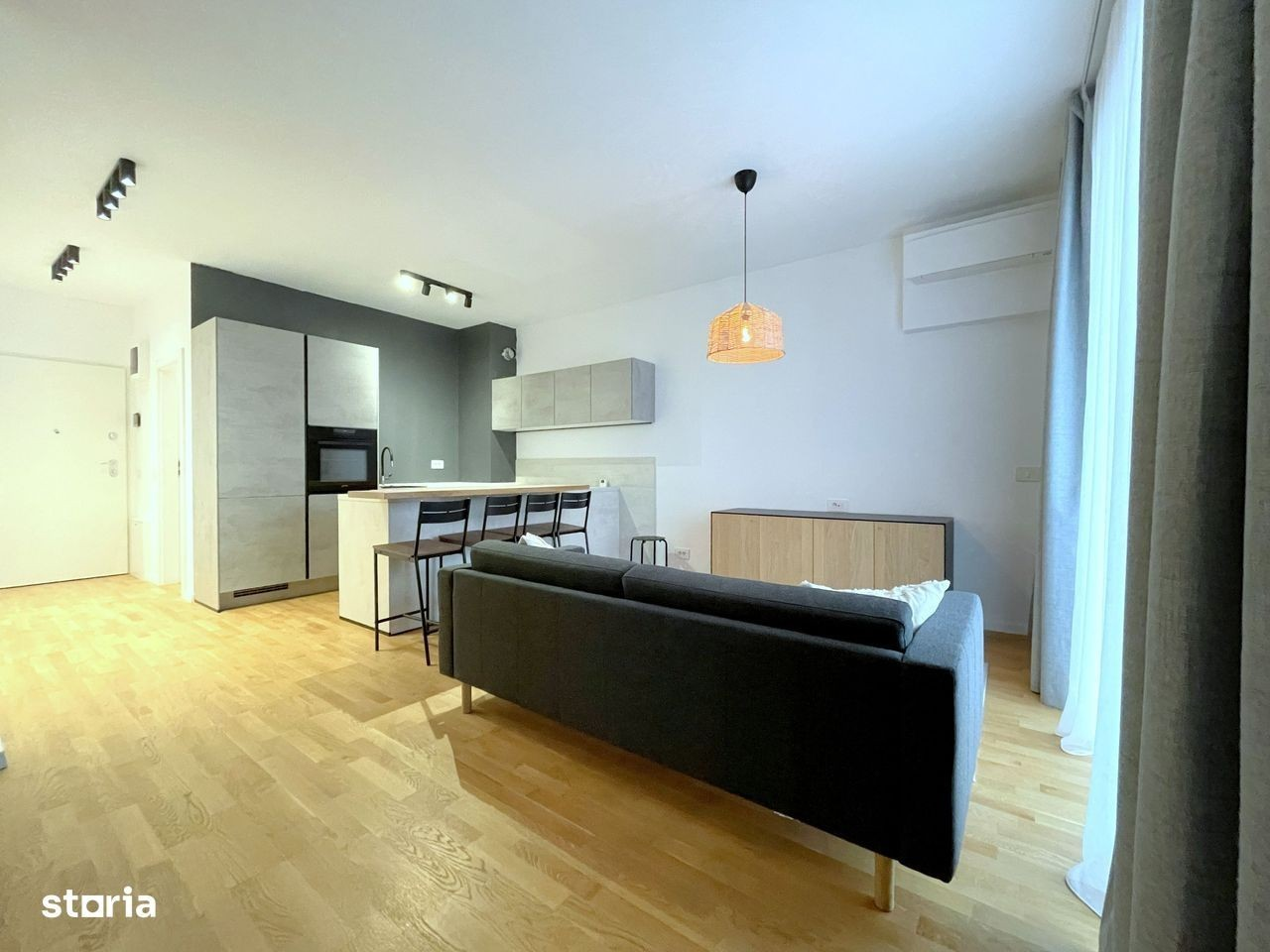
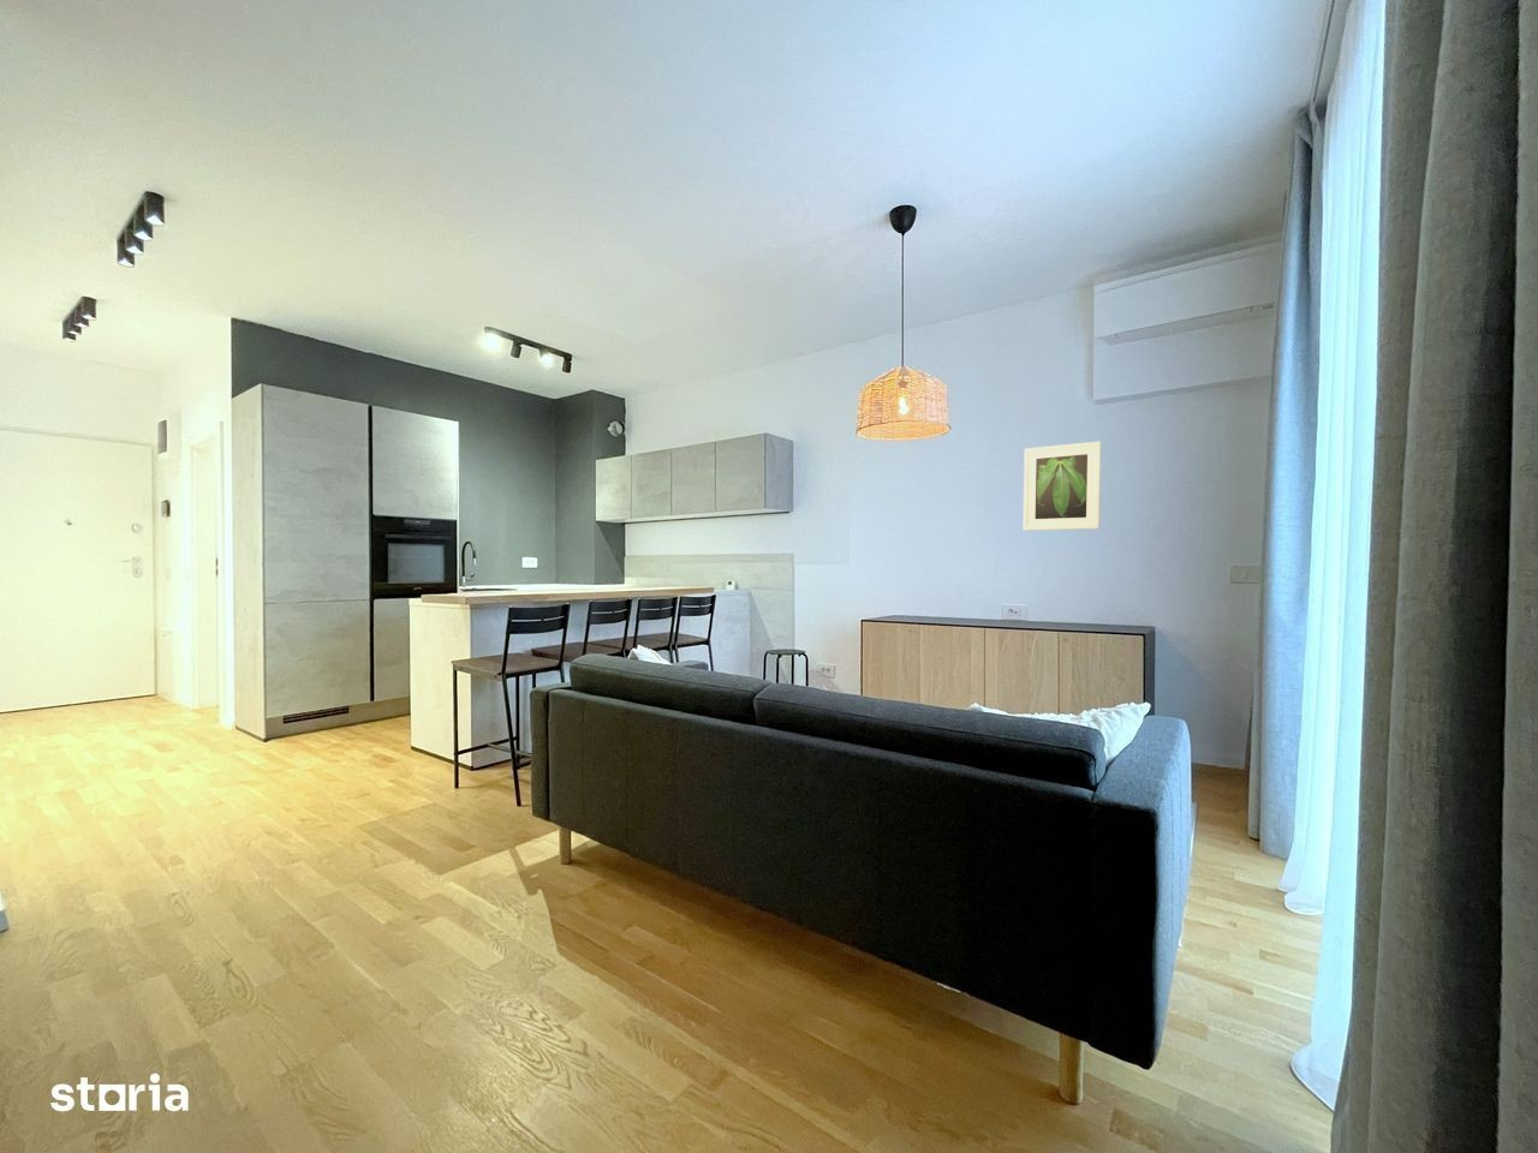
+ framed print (1060, 487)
